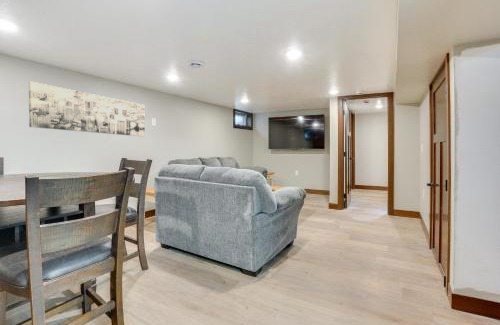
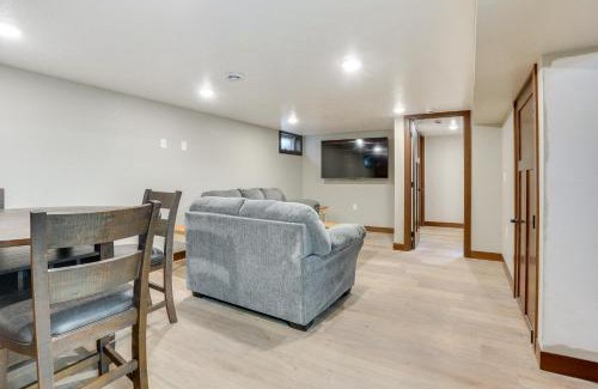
- wall art (97, 114)
